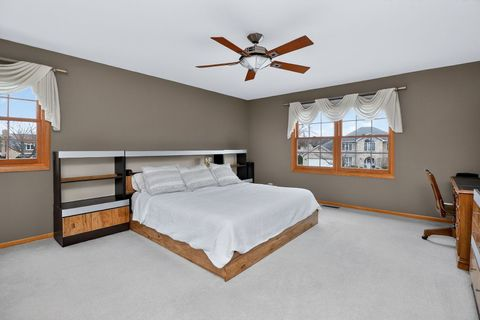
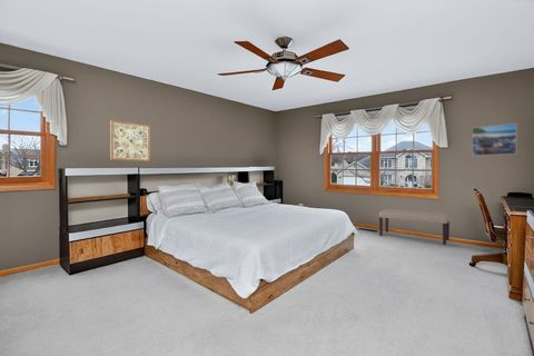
+ wall art (129, 141)
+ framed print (493, 140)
+ bench (413, 219)
